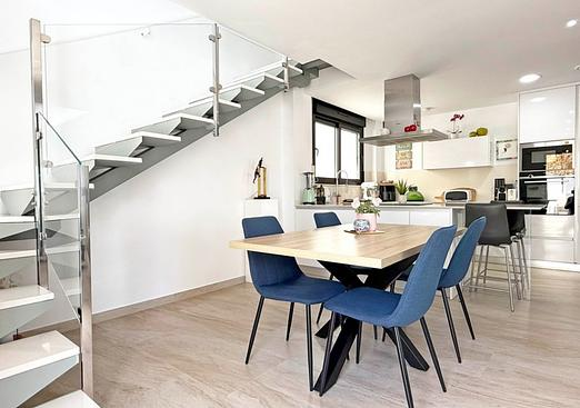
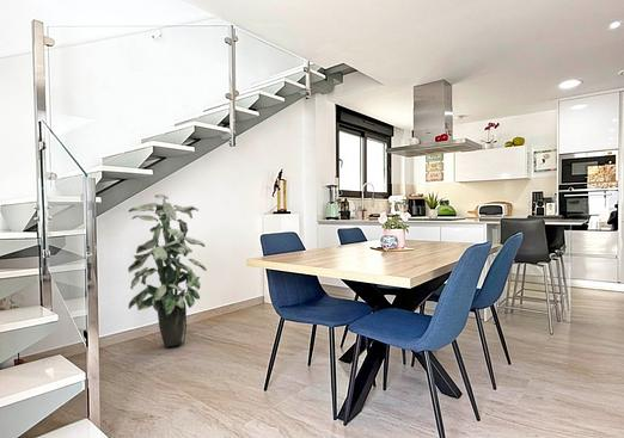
+ indoor plant (165, 269)
